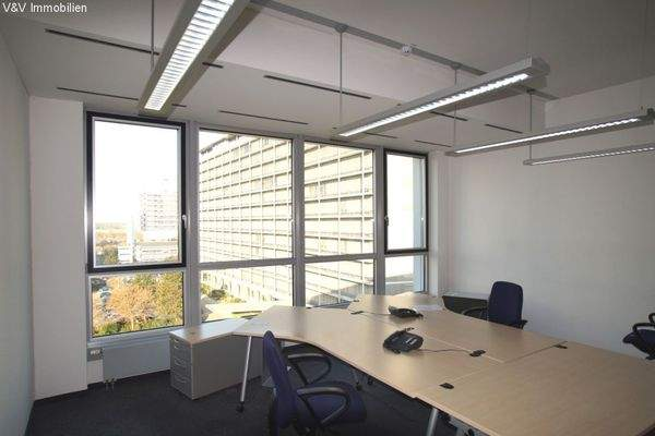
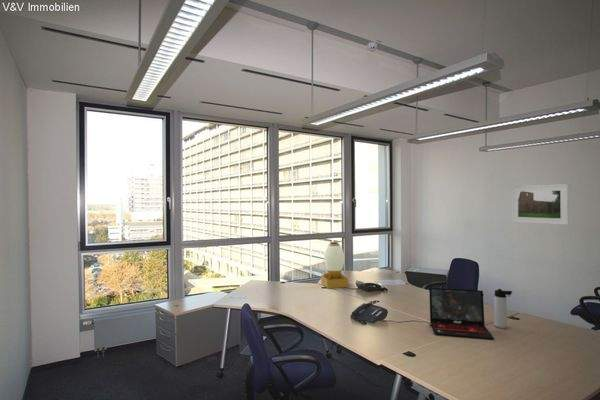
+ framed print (538, 204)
+ thermos bottle (503, 308)
+ laptop (459, 312)
+ desk lamp (334, 263)
